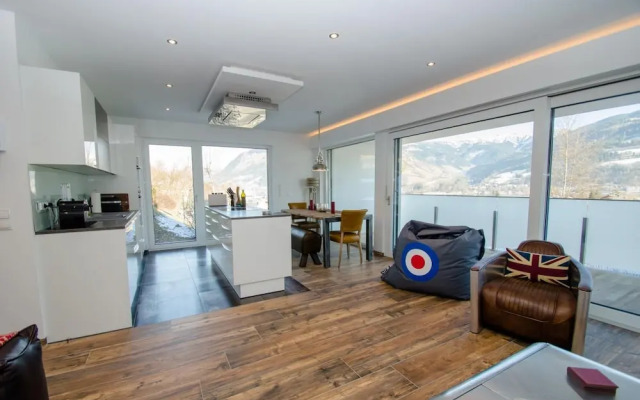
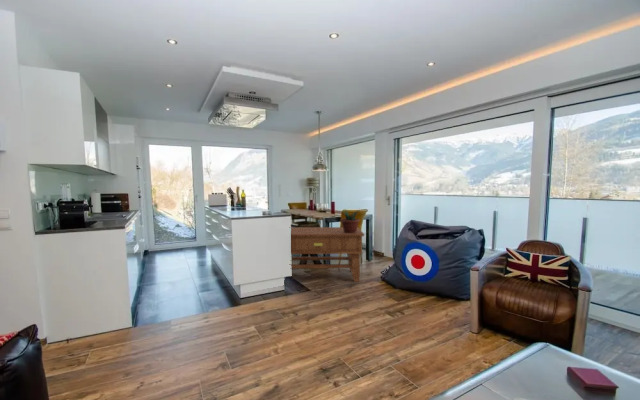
+ potted plant (350, 220)
+ side table (318, 253)
